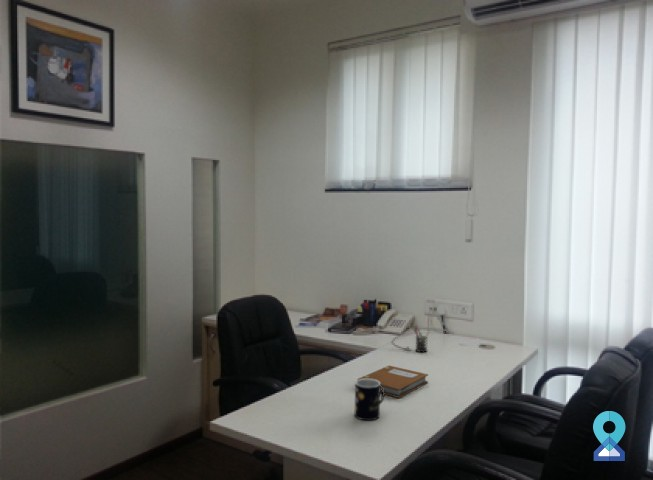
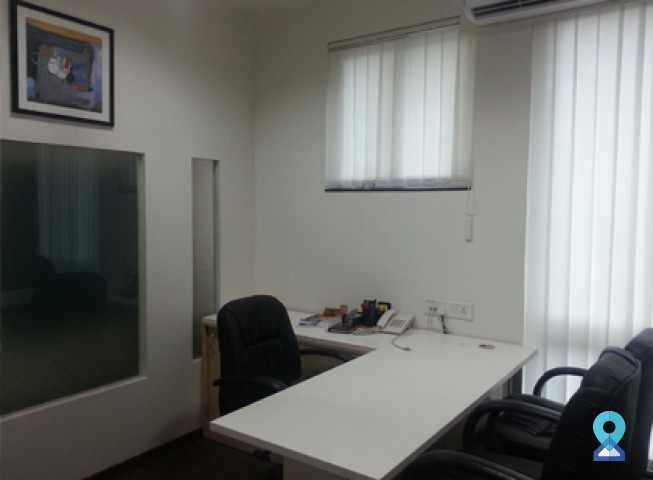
- notebook (393, 379)
- mug (369, 397)
- pen holder (420, 339)
